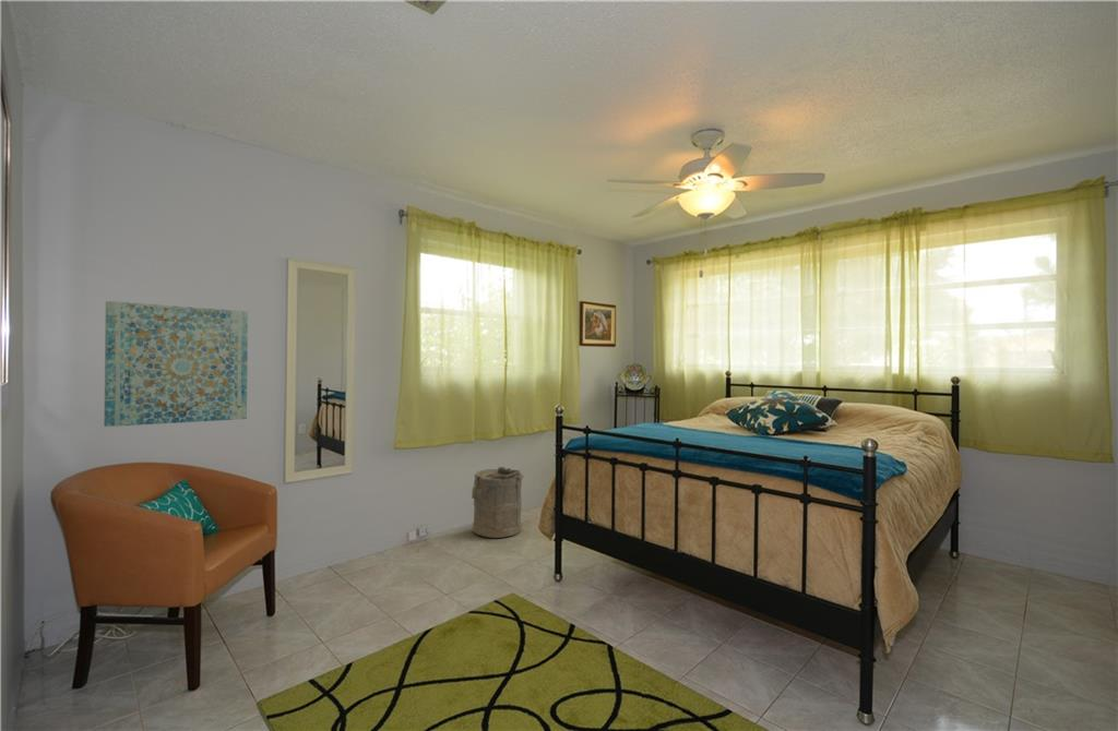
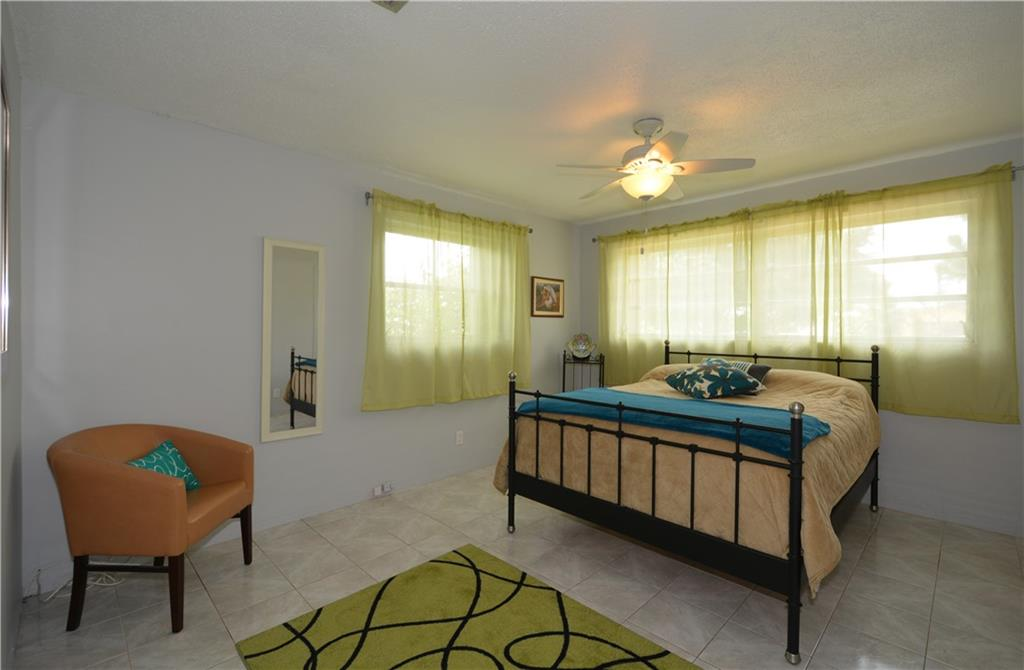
- laundry hamper (495, 499)
- wall art (181, 364)
